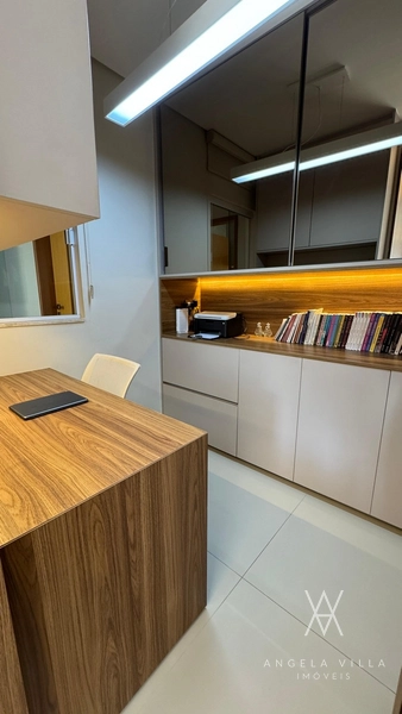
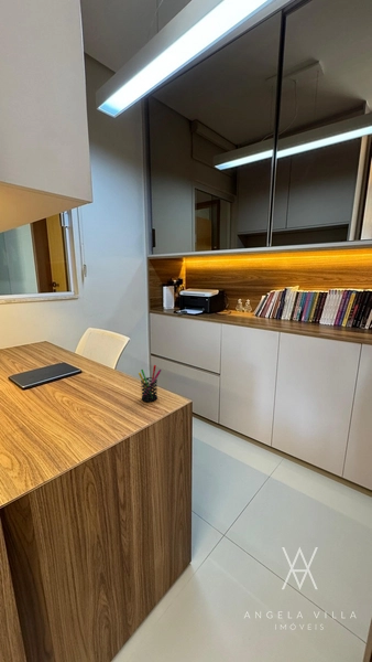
+ pen holder (149, 382)
